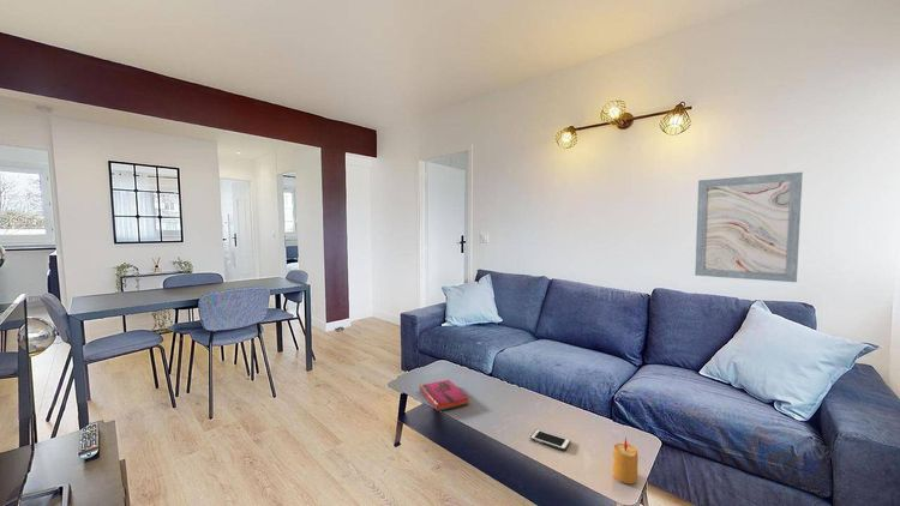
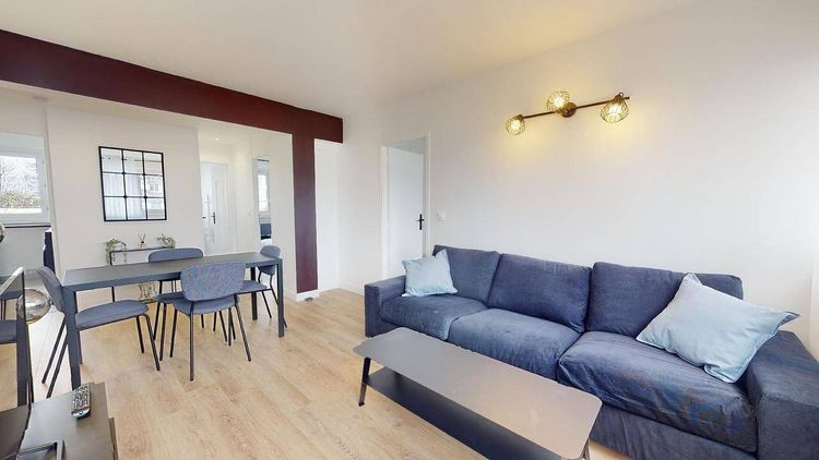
- wall art (744, 228)
- cell phone (550, 439)
- hardback book (443, 393)
- candle (624, 456)
